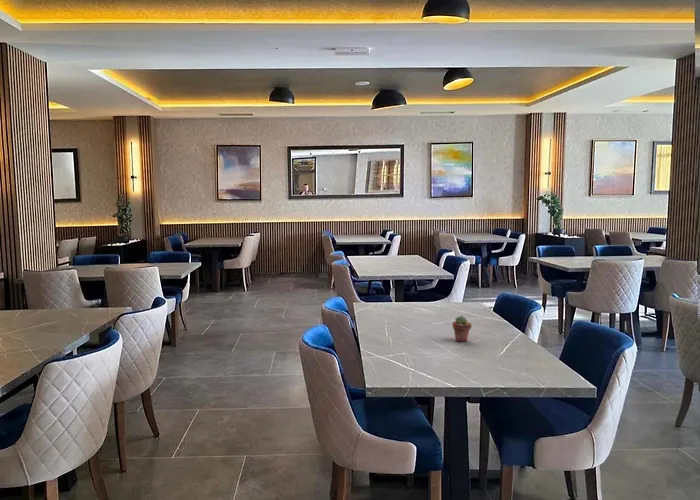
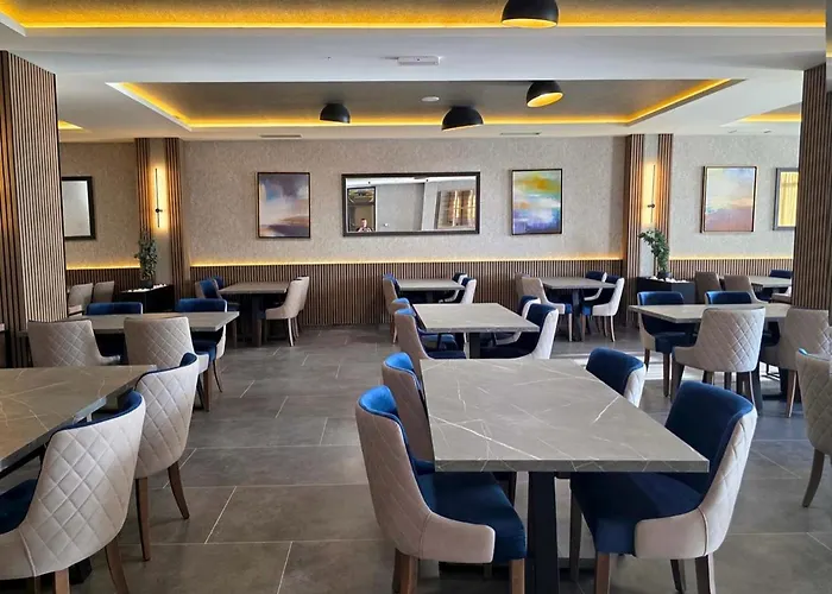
- potted succulent (461, 327)
